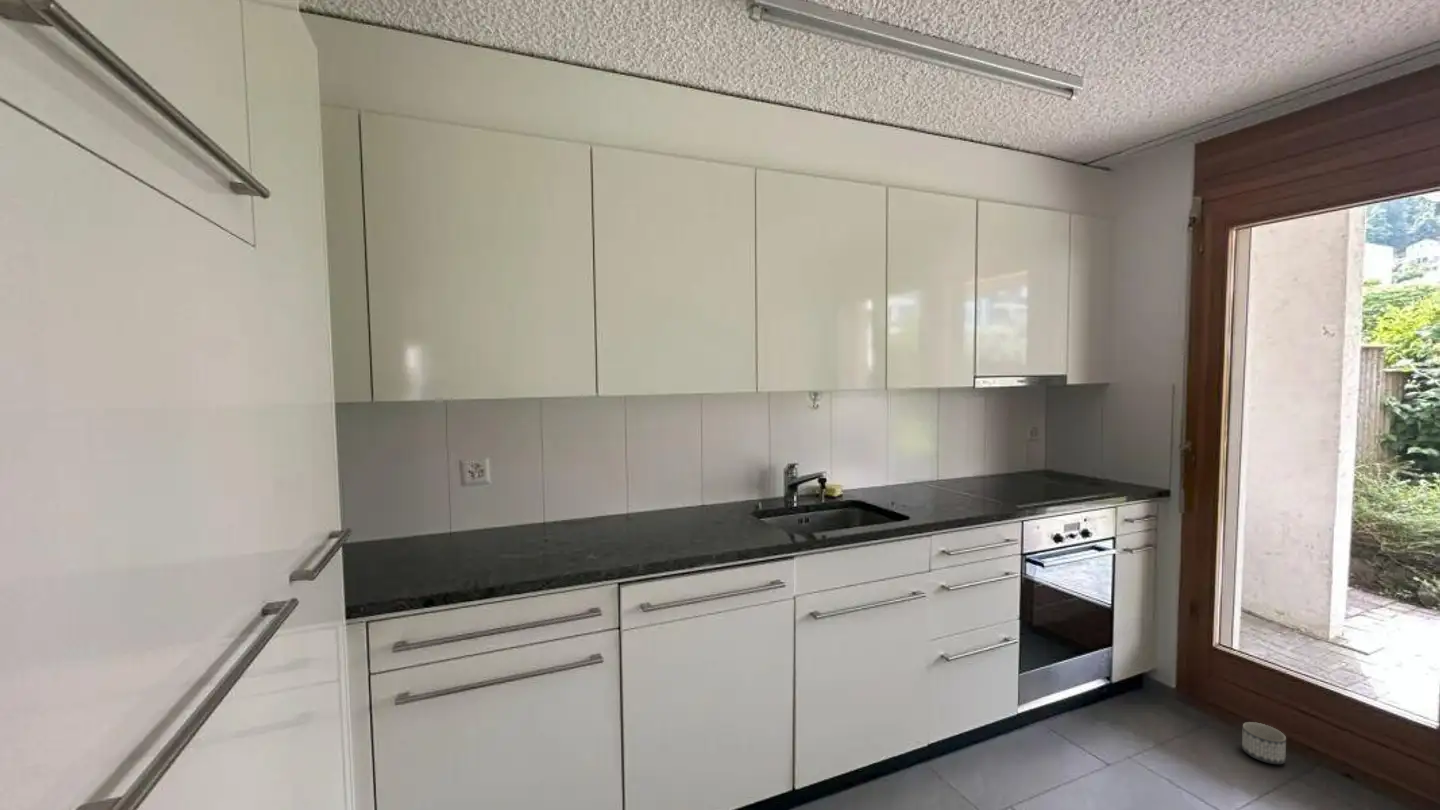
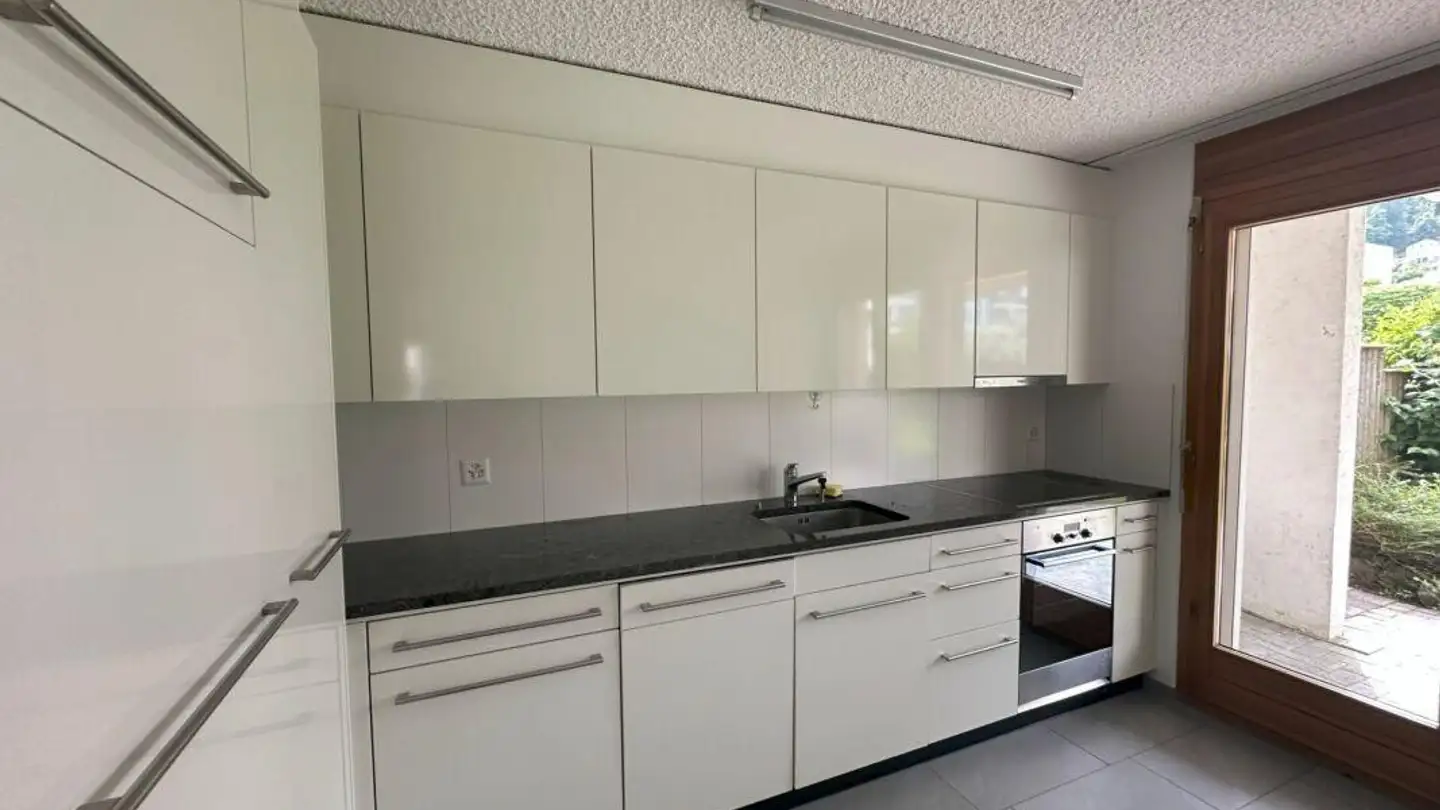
- planter (1263, 743)
